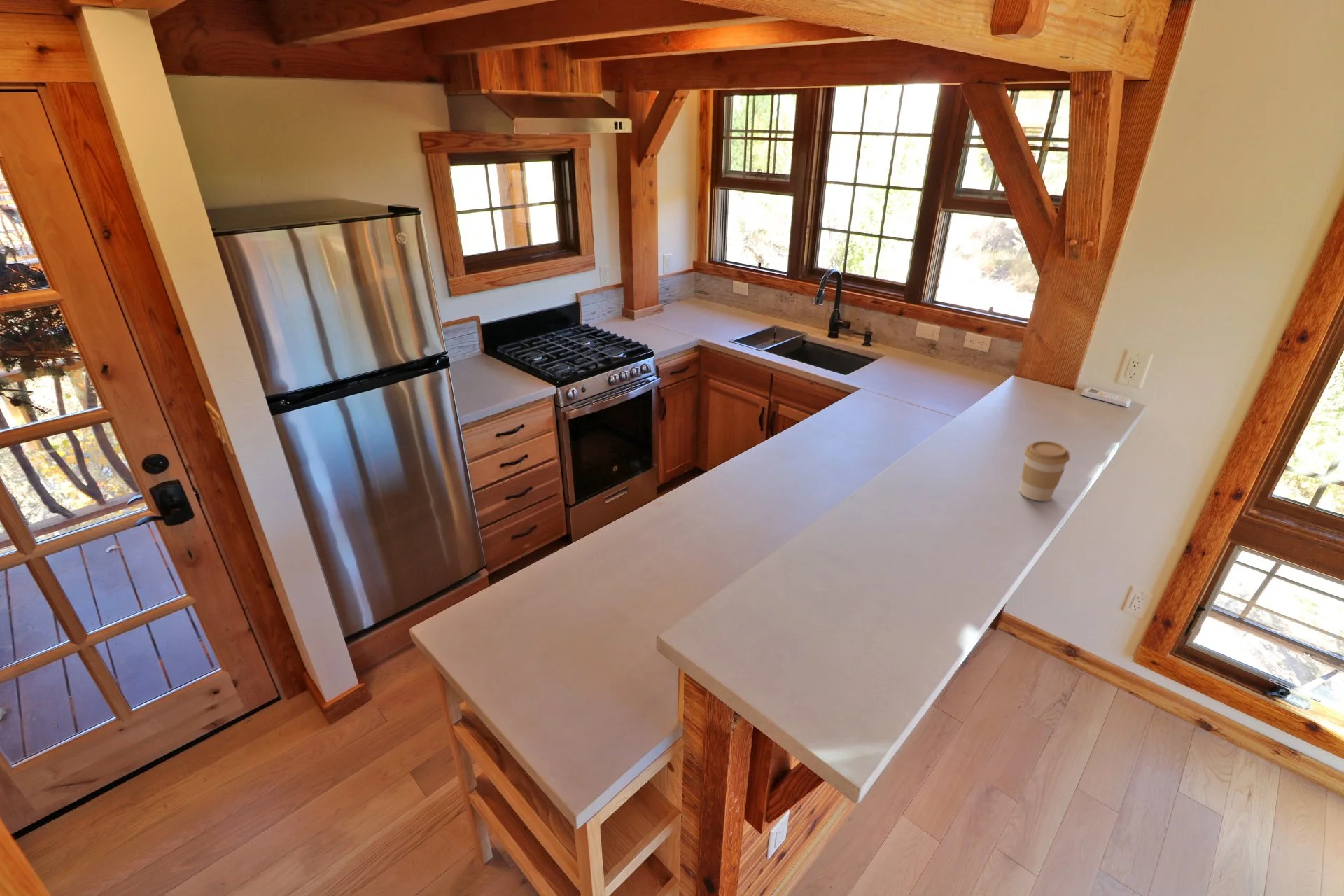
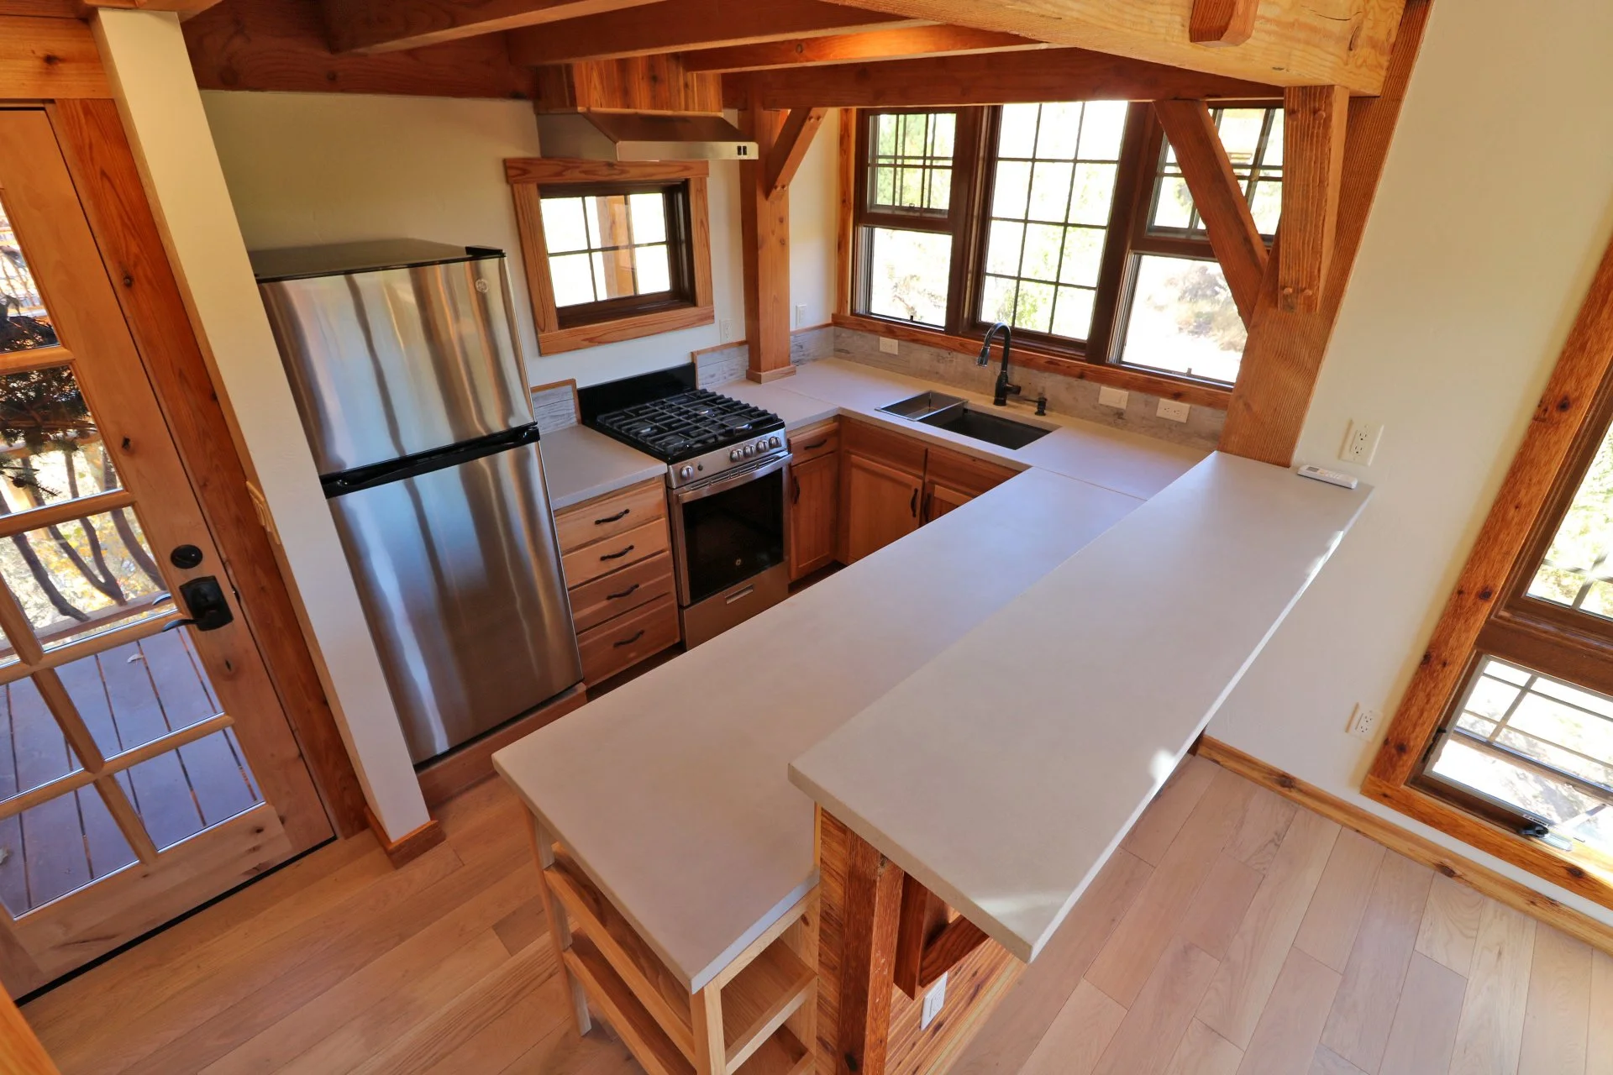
- coffee cup (1042, 470)
